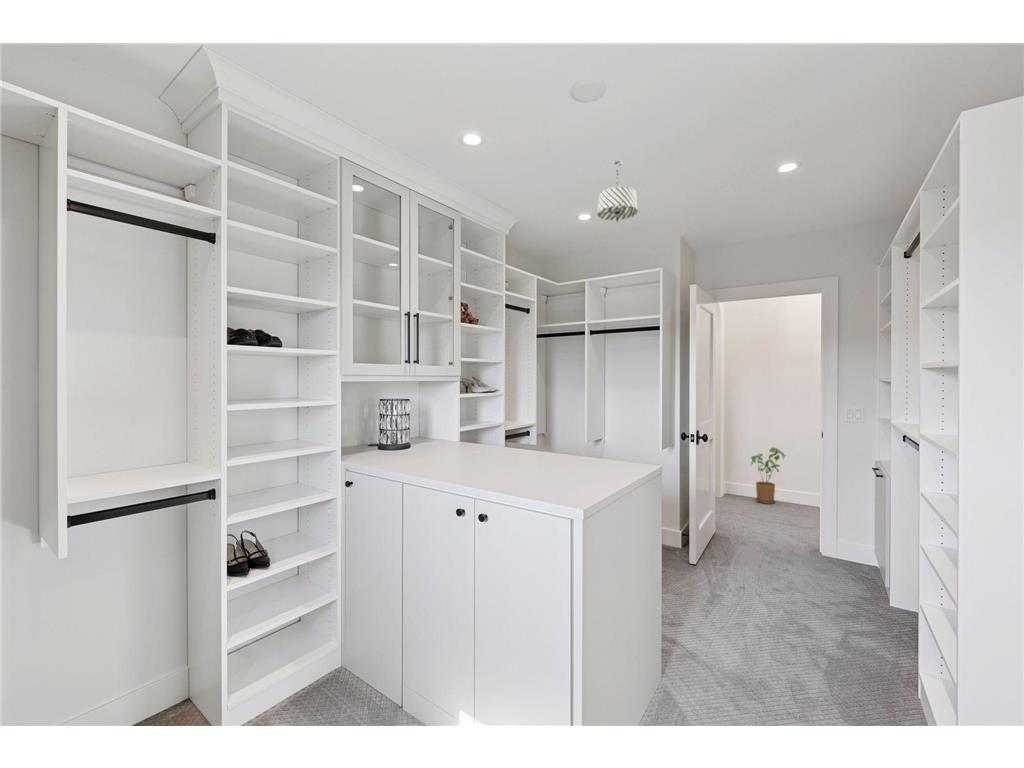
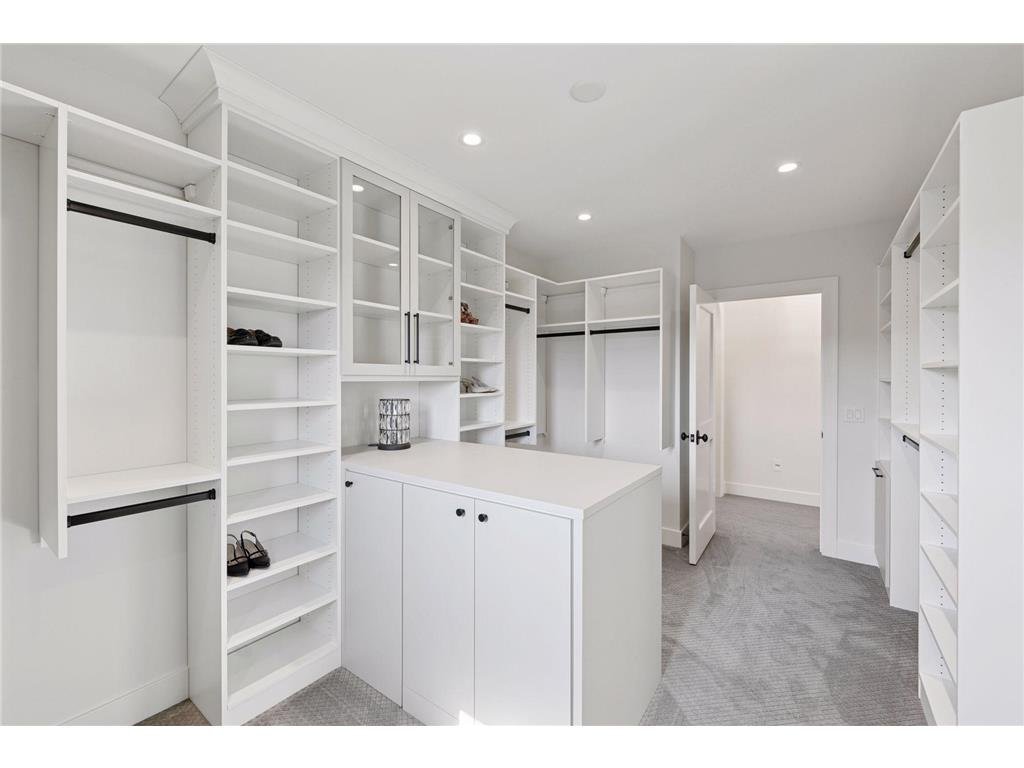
- pendant light (617, 192)
- house plant (766, 474)
